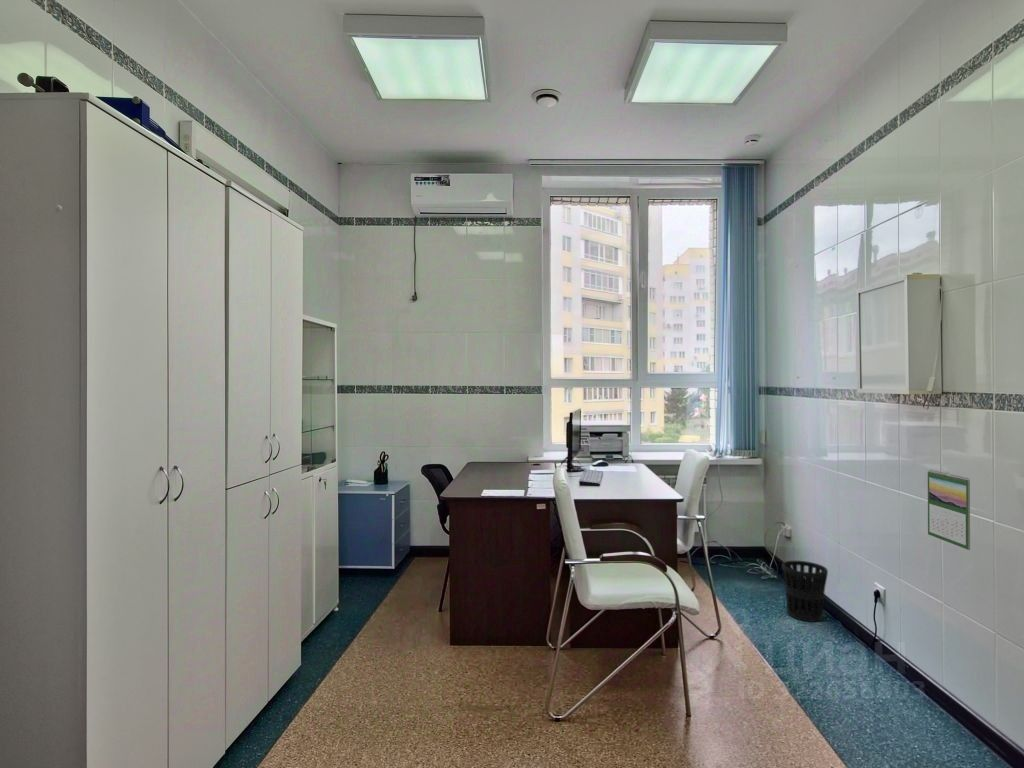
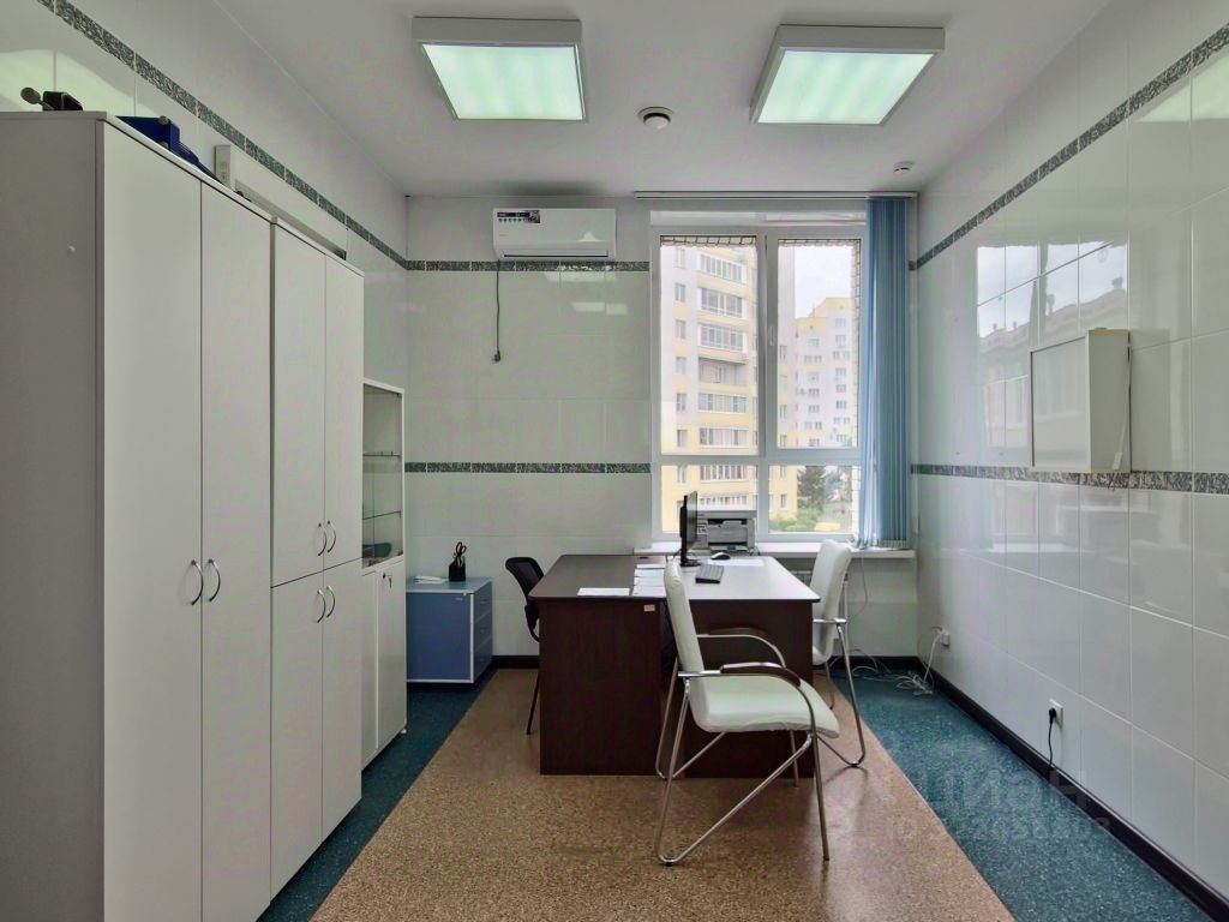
- wastebasket (804, 591)
- calendar (947, 507)
